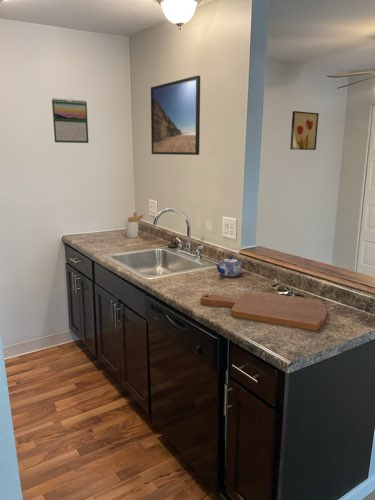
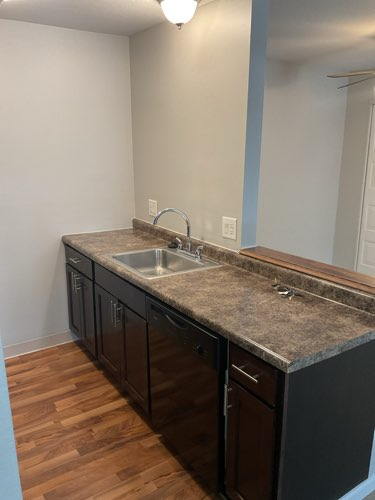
- calendar (70, 120)
- utensil holder (135, 225)
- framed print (173, 119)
- teapot (228, 266)
- wall art (303, 131)
- cutting board (270, 307)
